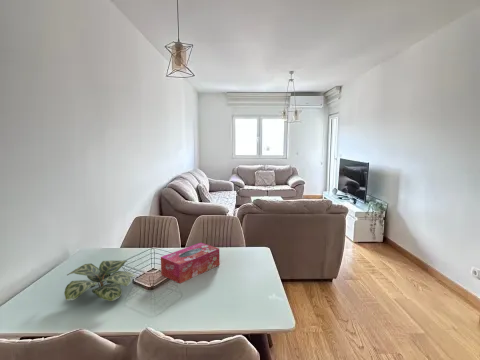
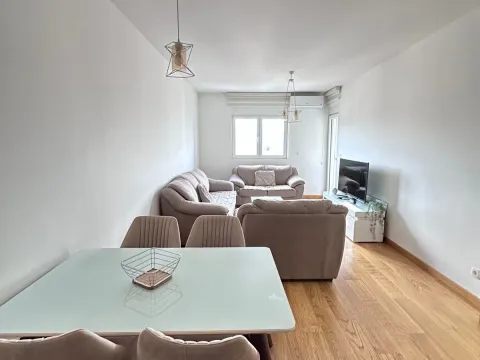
- tissue box (191, 261)
- plant (100, 282)
